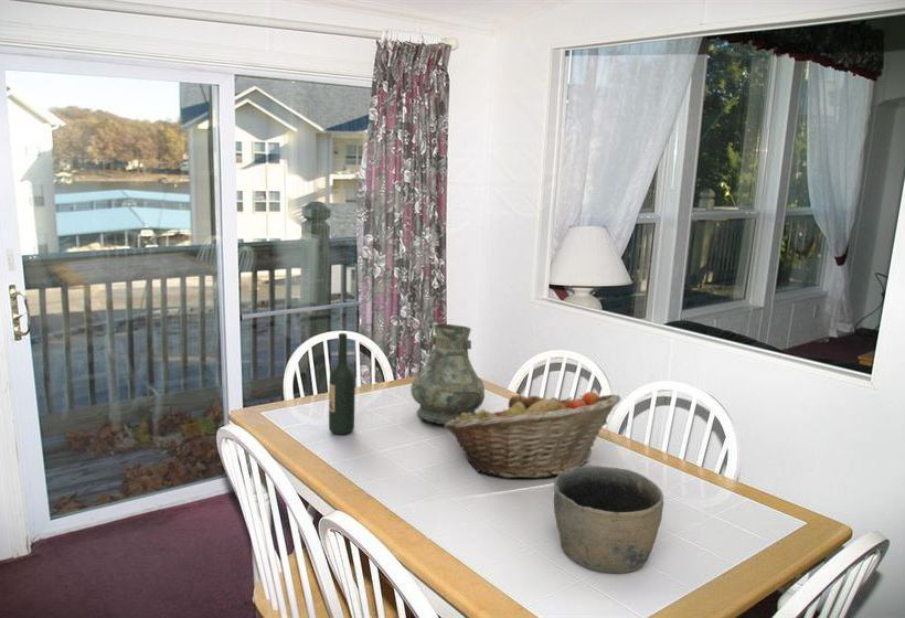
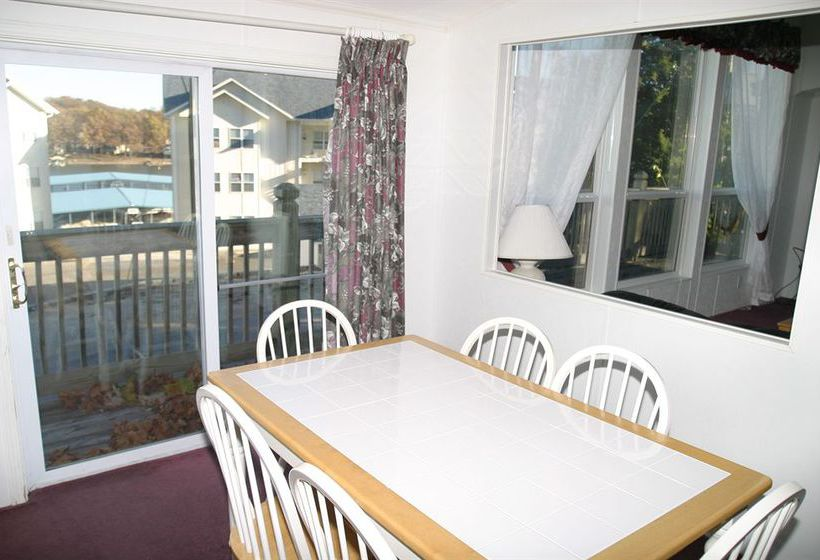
- vase (448, 372)
- fruit basket (533, 425)
- bowl (605, 519)
- wine bottle (342, 383)
